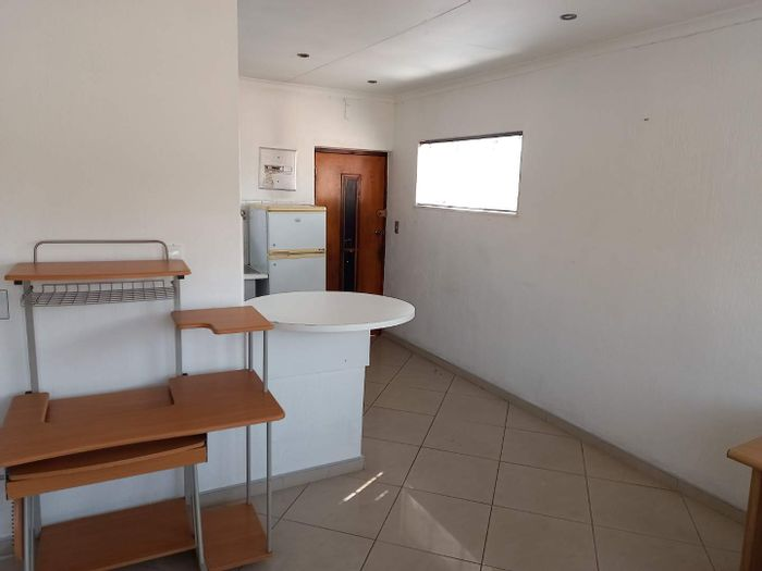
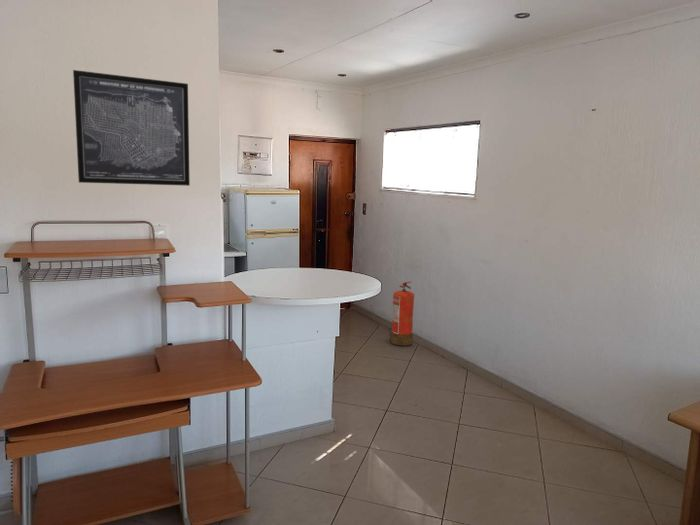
+ wall art (135, 131)
+ fire extinguisher (403, 311)
